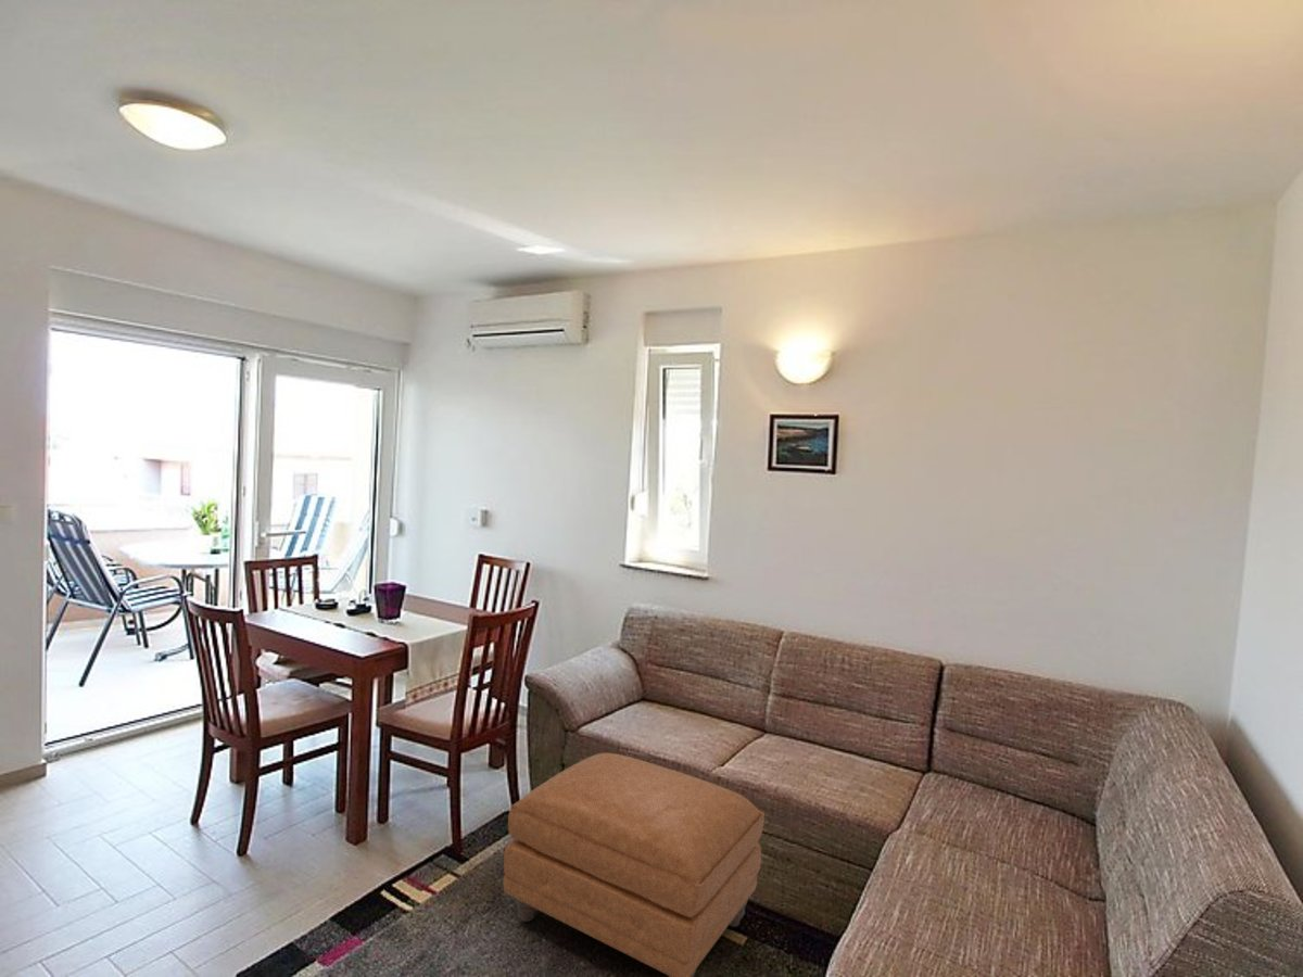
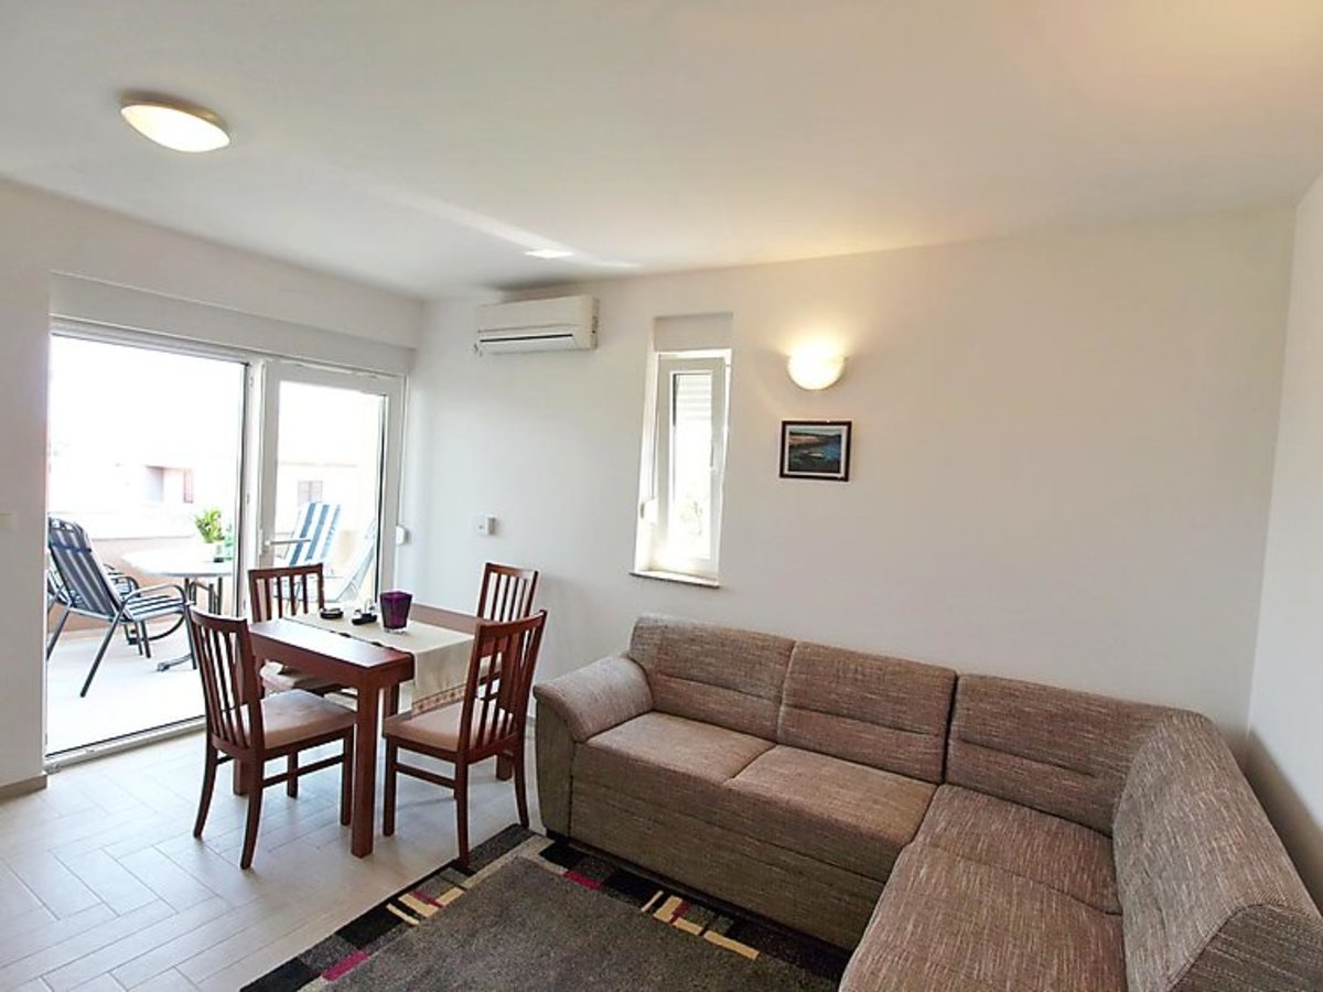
- ottoman (636, 852)
